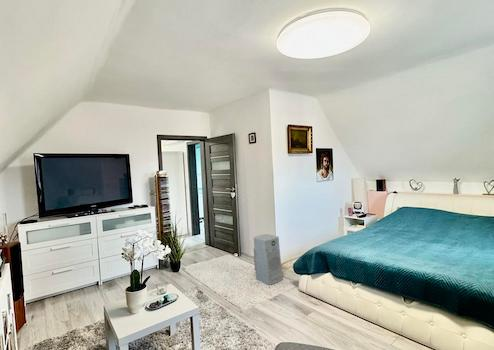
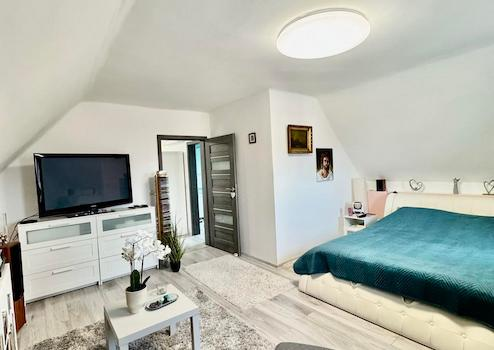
- air purifier (267, 258)
